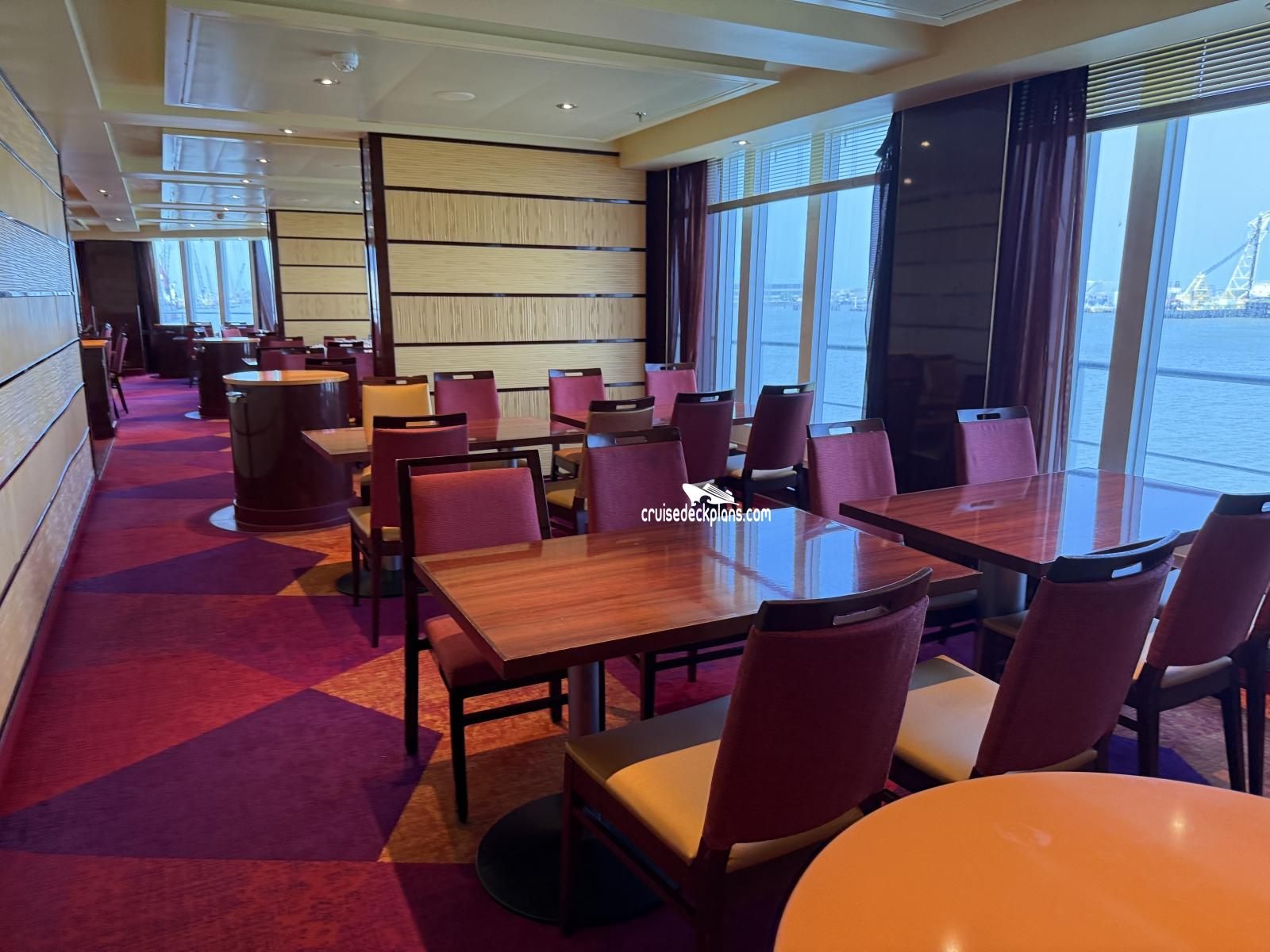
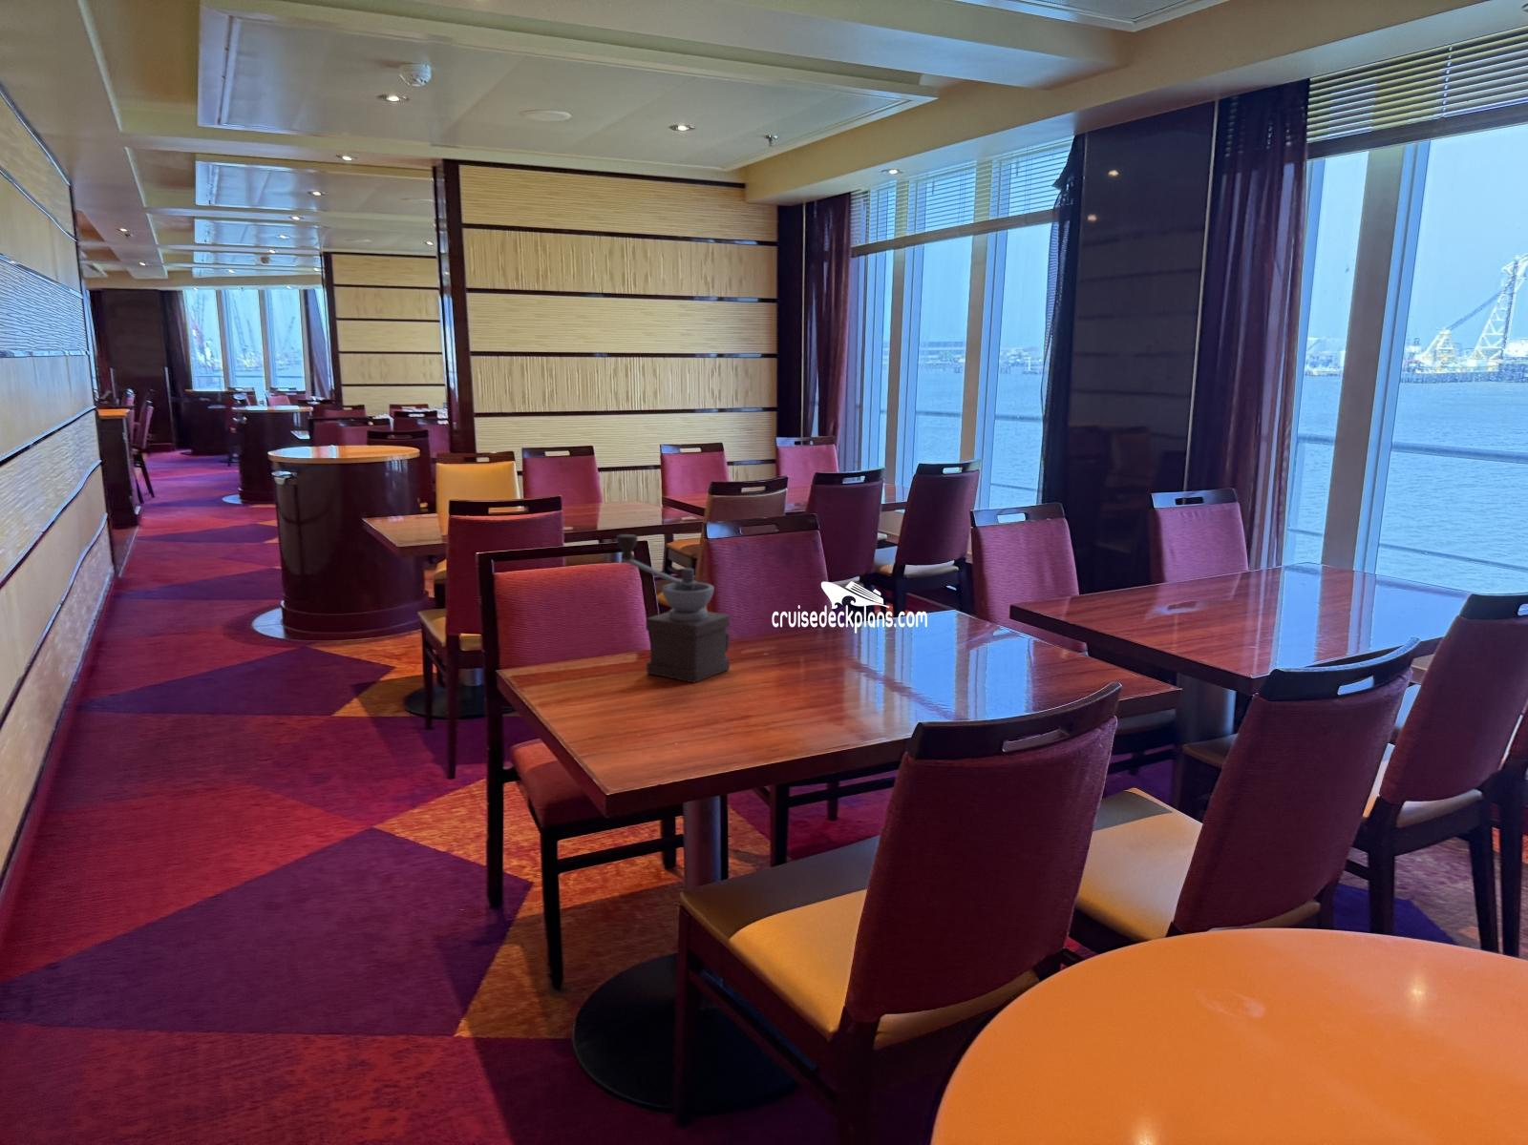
+ coffee grinder (670, 603)
